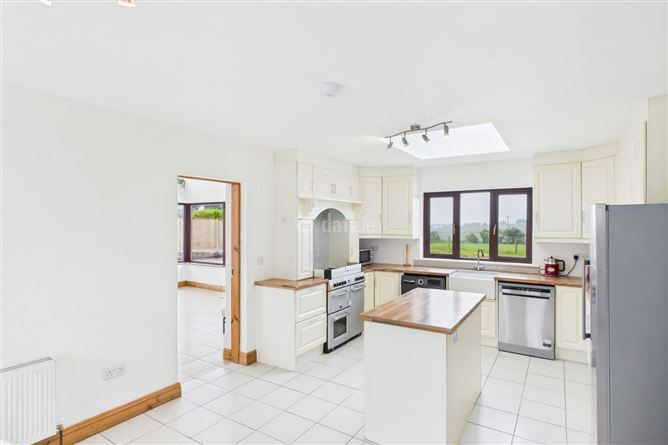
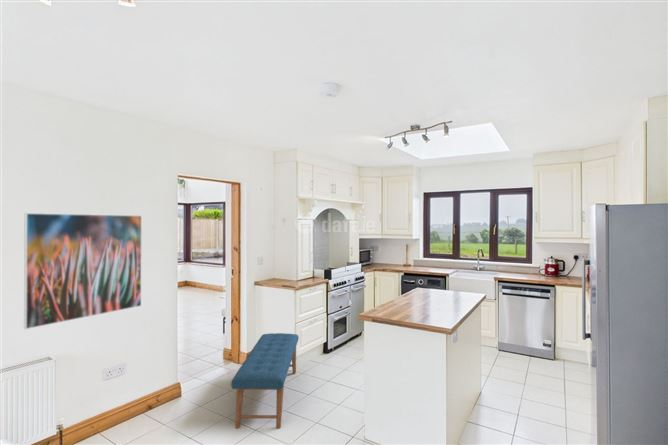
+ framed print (89, 265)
+ bench (270, 372)
